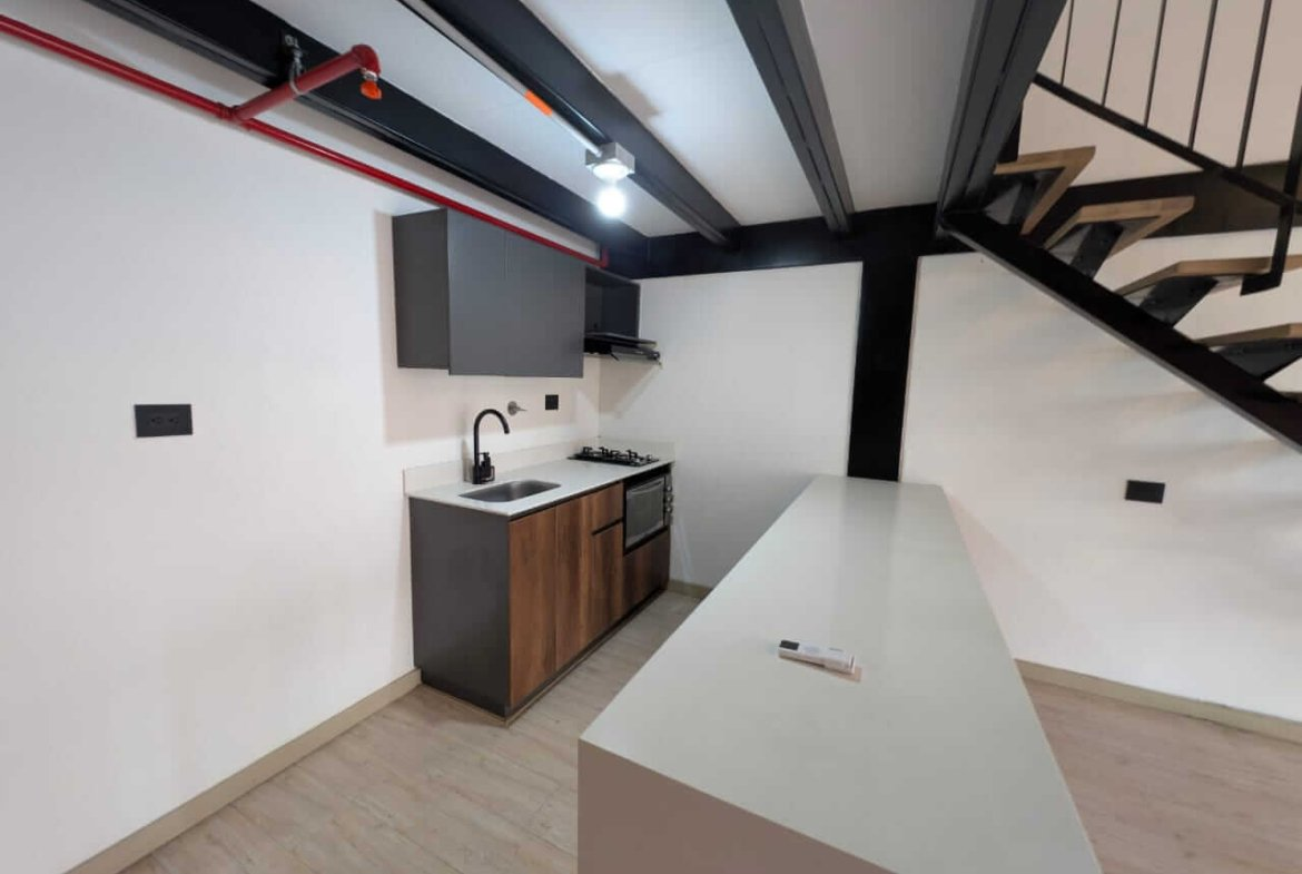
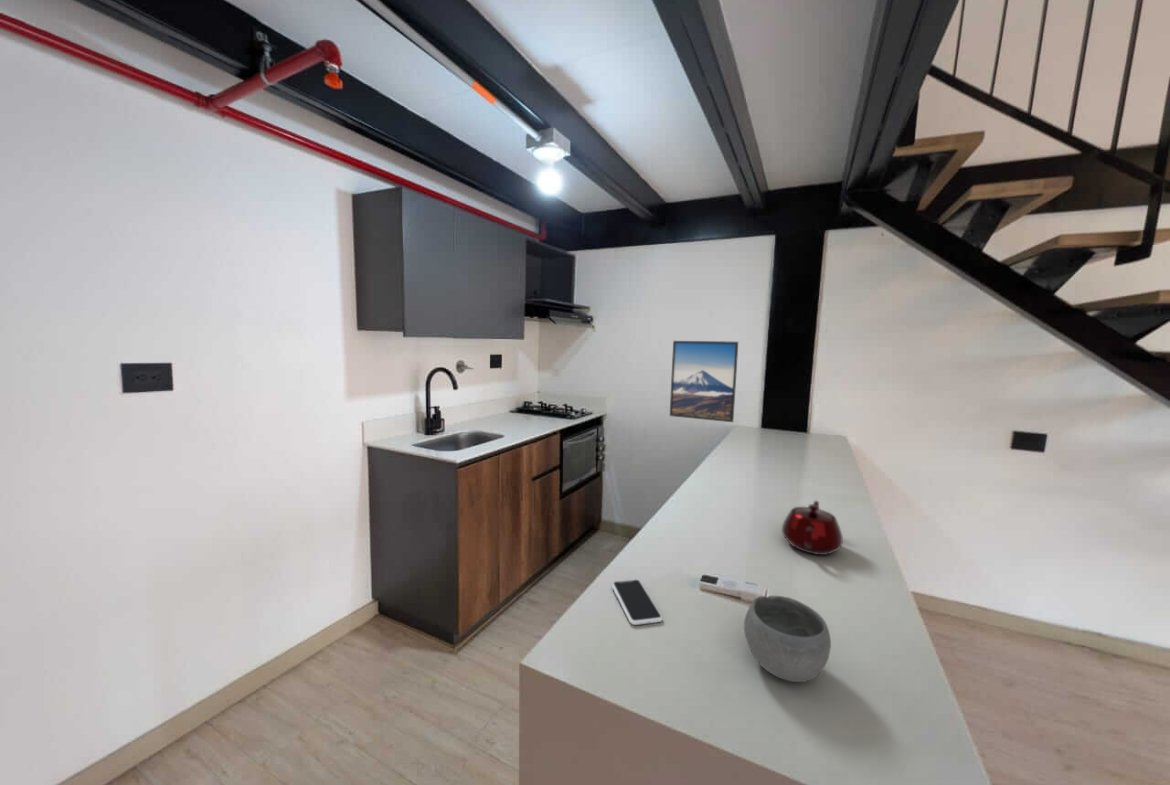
+ bowl (784, 640)
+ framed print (702, 380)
+ teapot (812, 525)
+ smartphone (635, 600)
